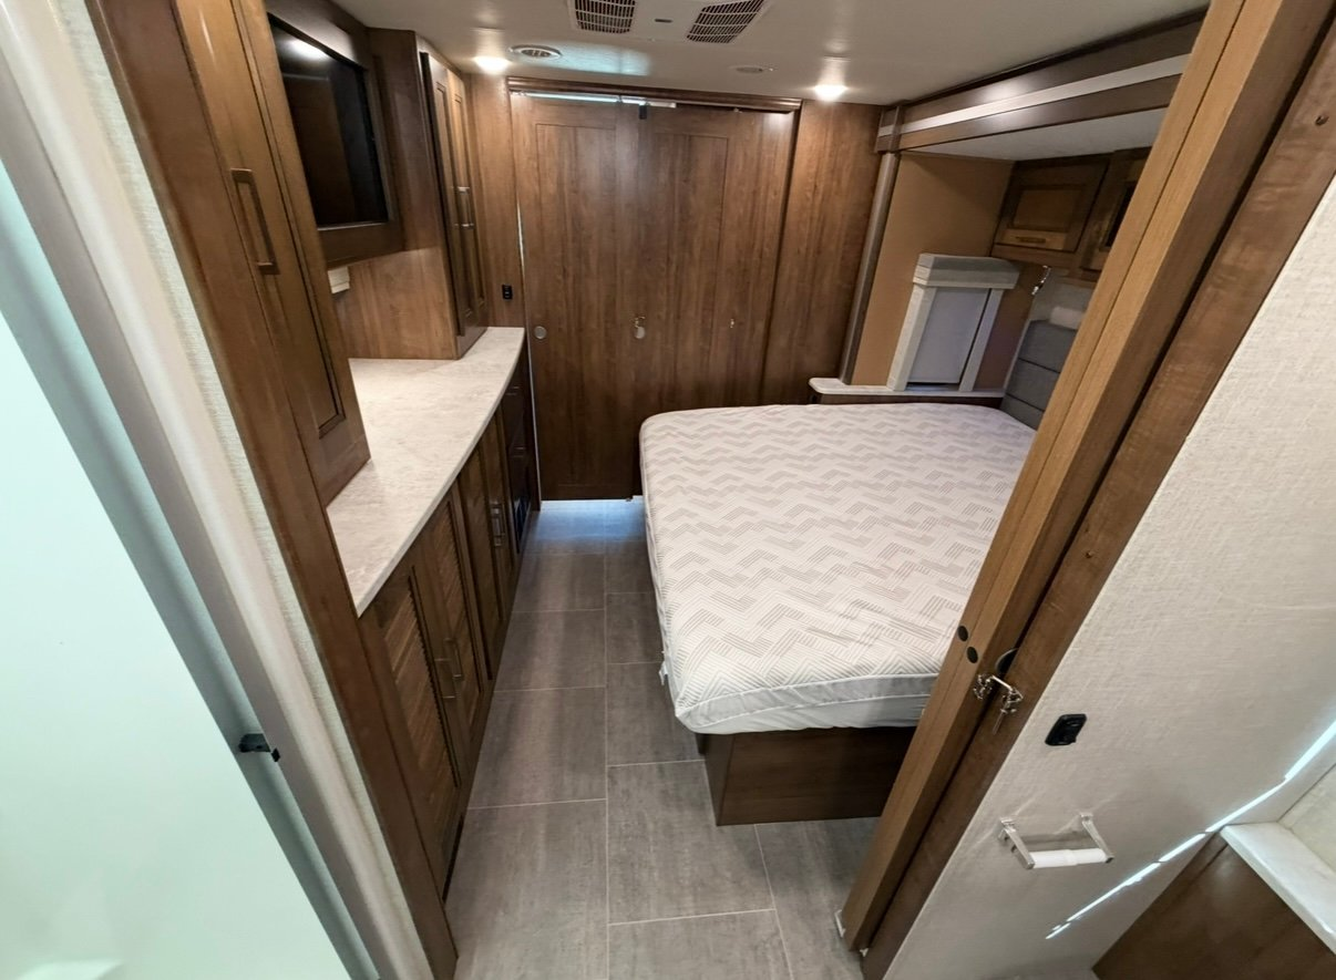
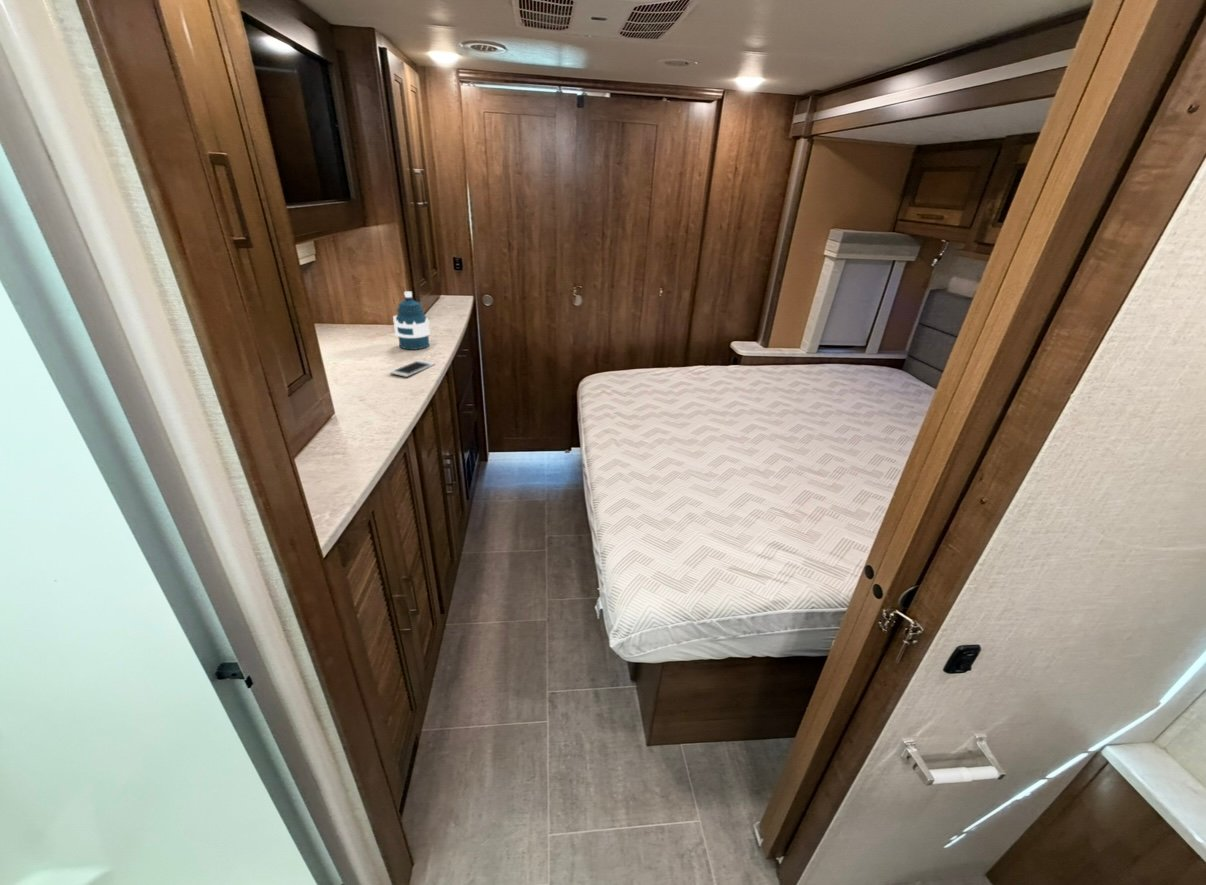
+ water bottle (411, 319)
+ cell phone (413, 368)
